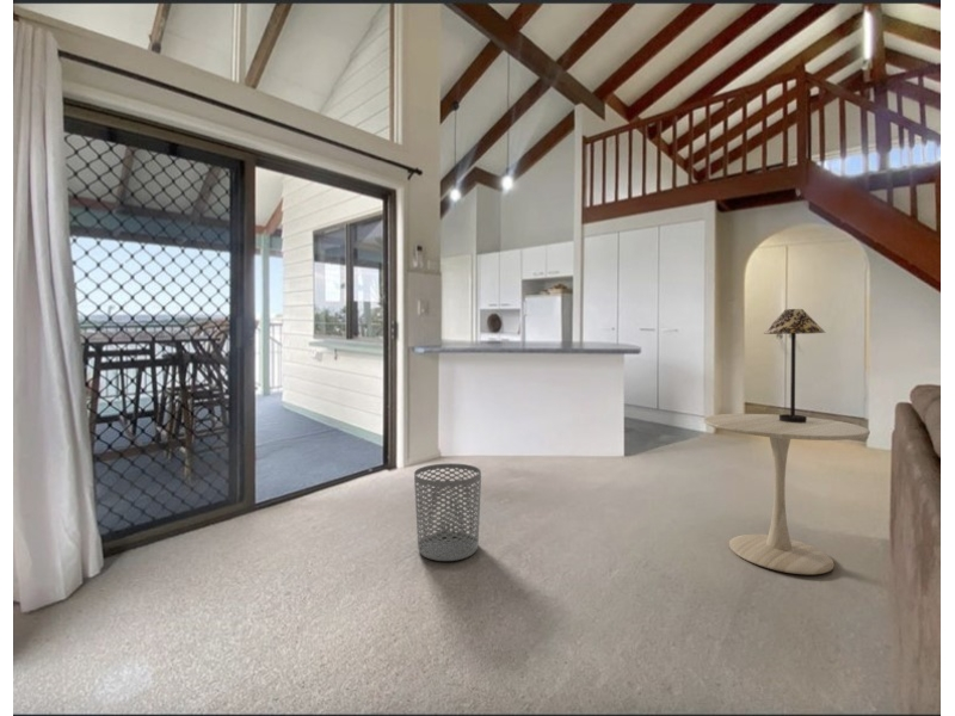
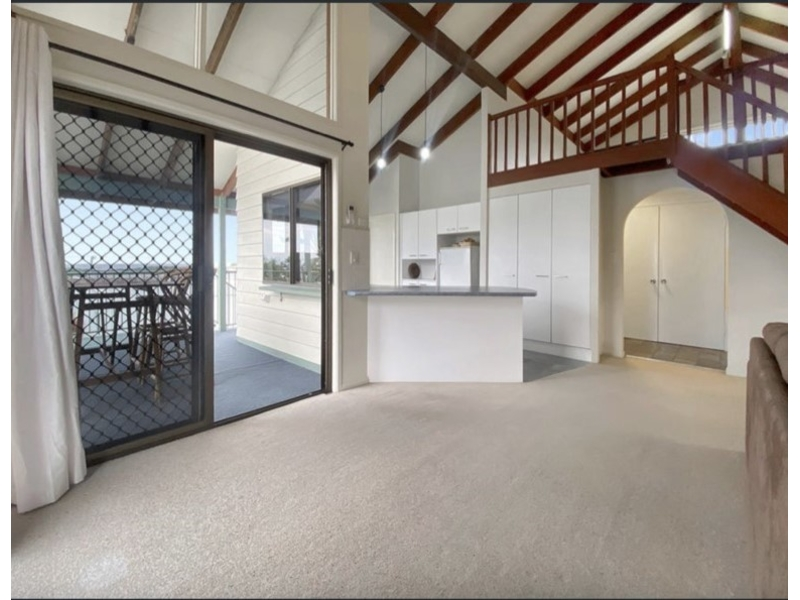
- waste bin (448, 510)
- side table (778, 488)
- table lamp (793, 364)
